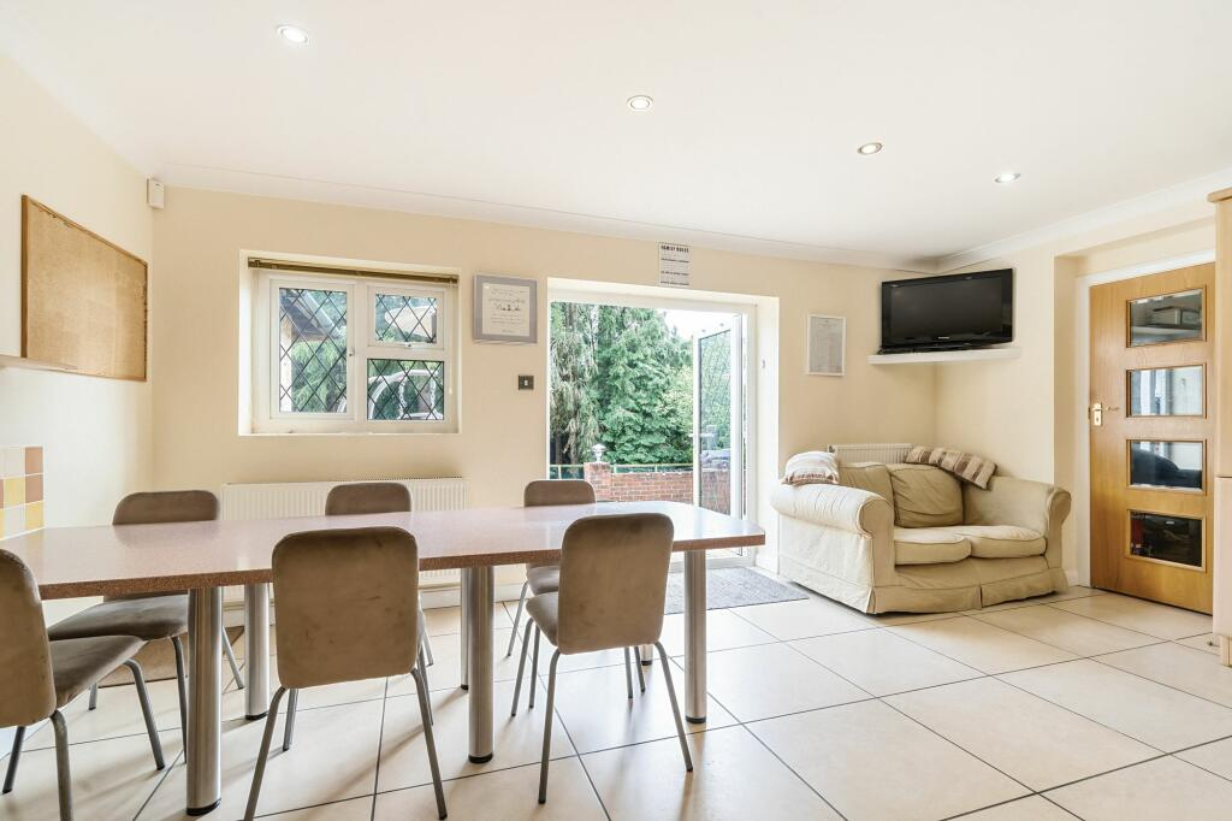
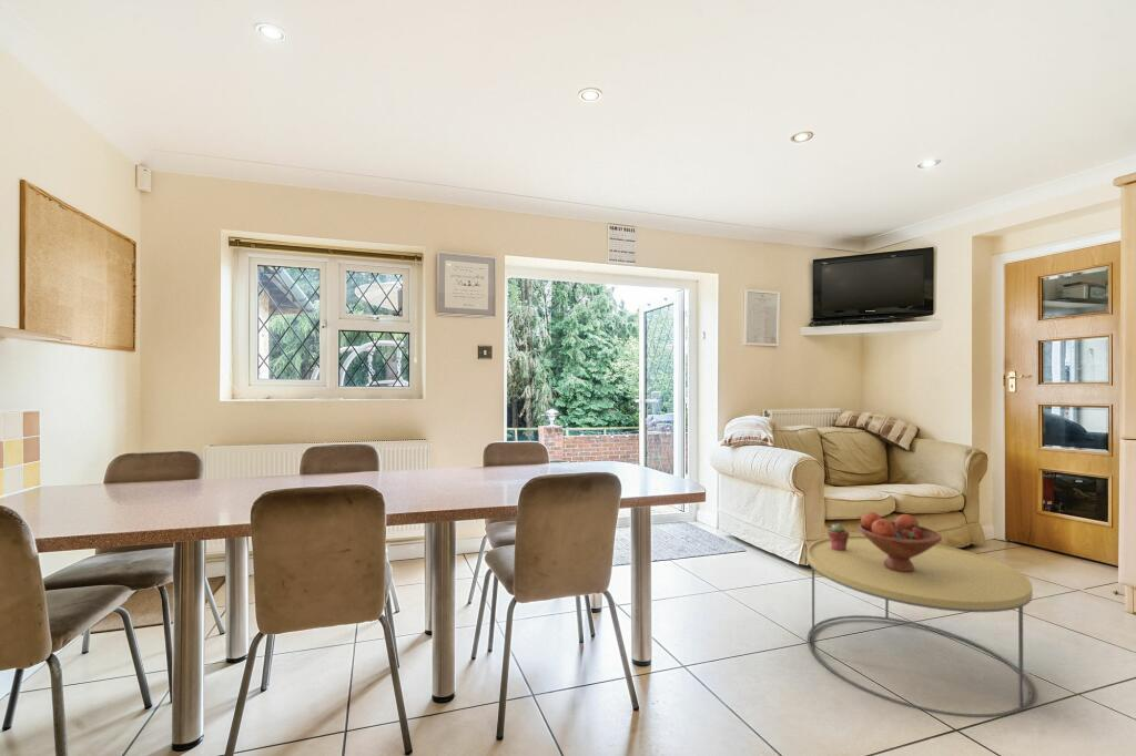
+ fruit bowl (899, 539)
+ coffee table (910, 604)
+ potted succulent (838, 533)
